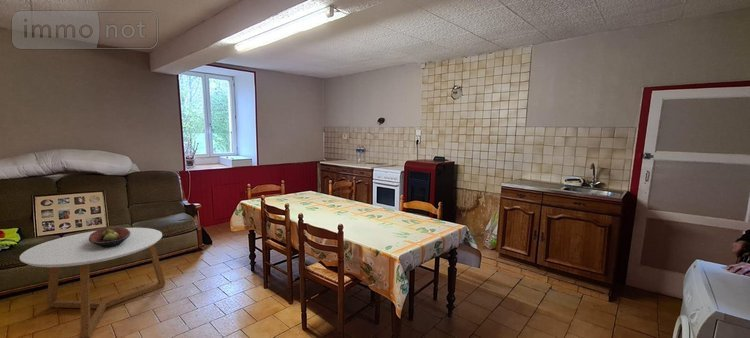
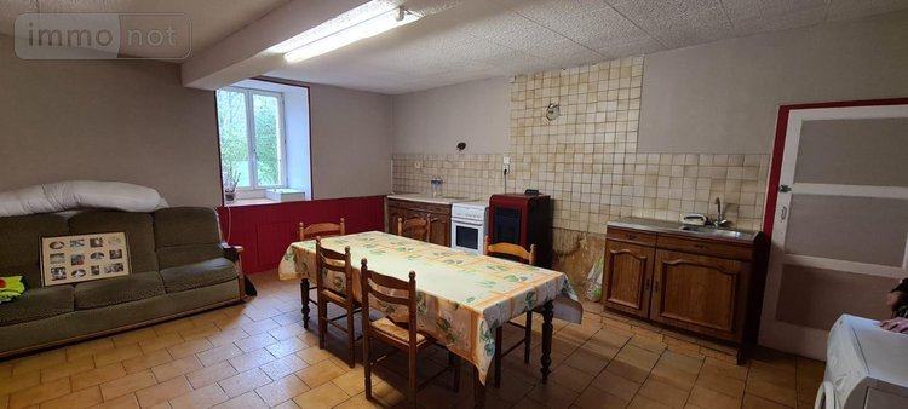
- fruit bowl (109, 235)
- coffee table (101, 261)
